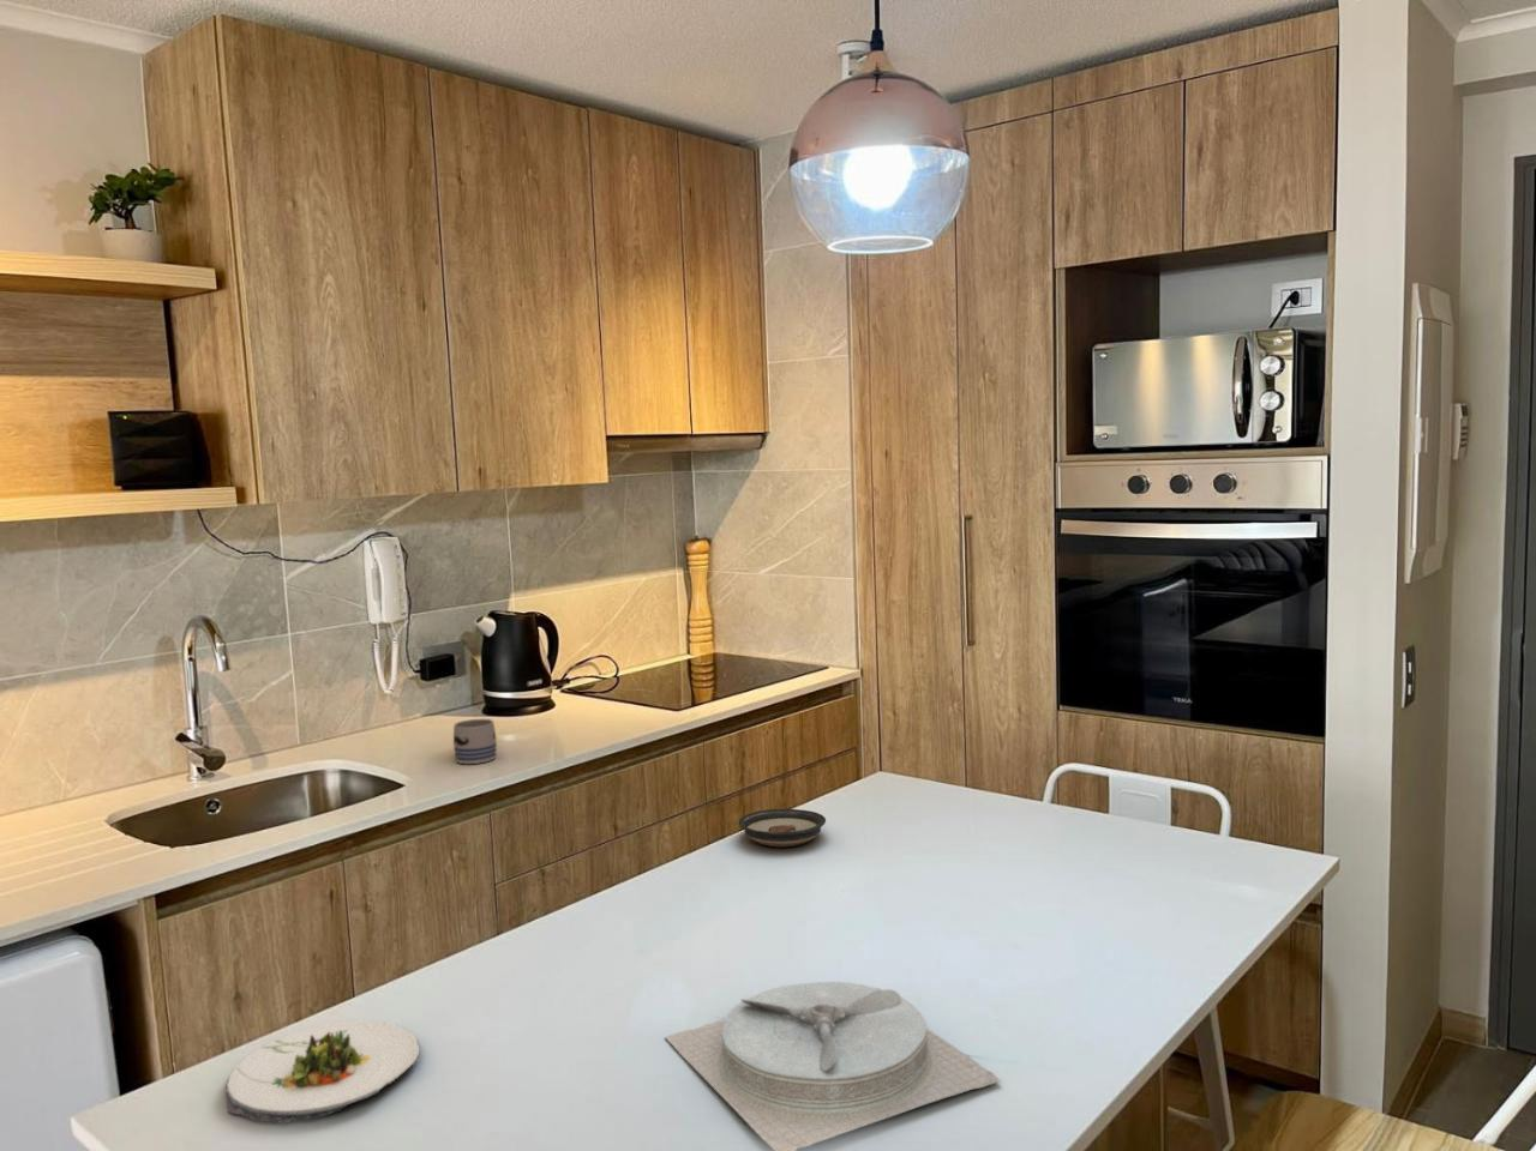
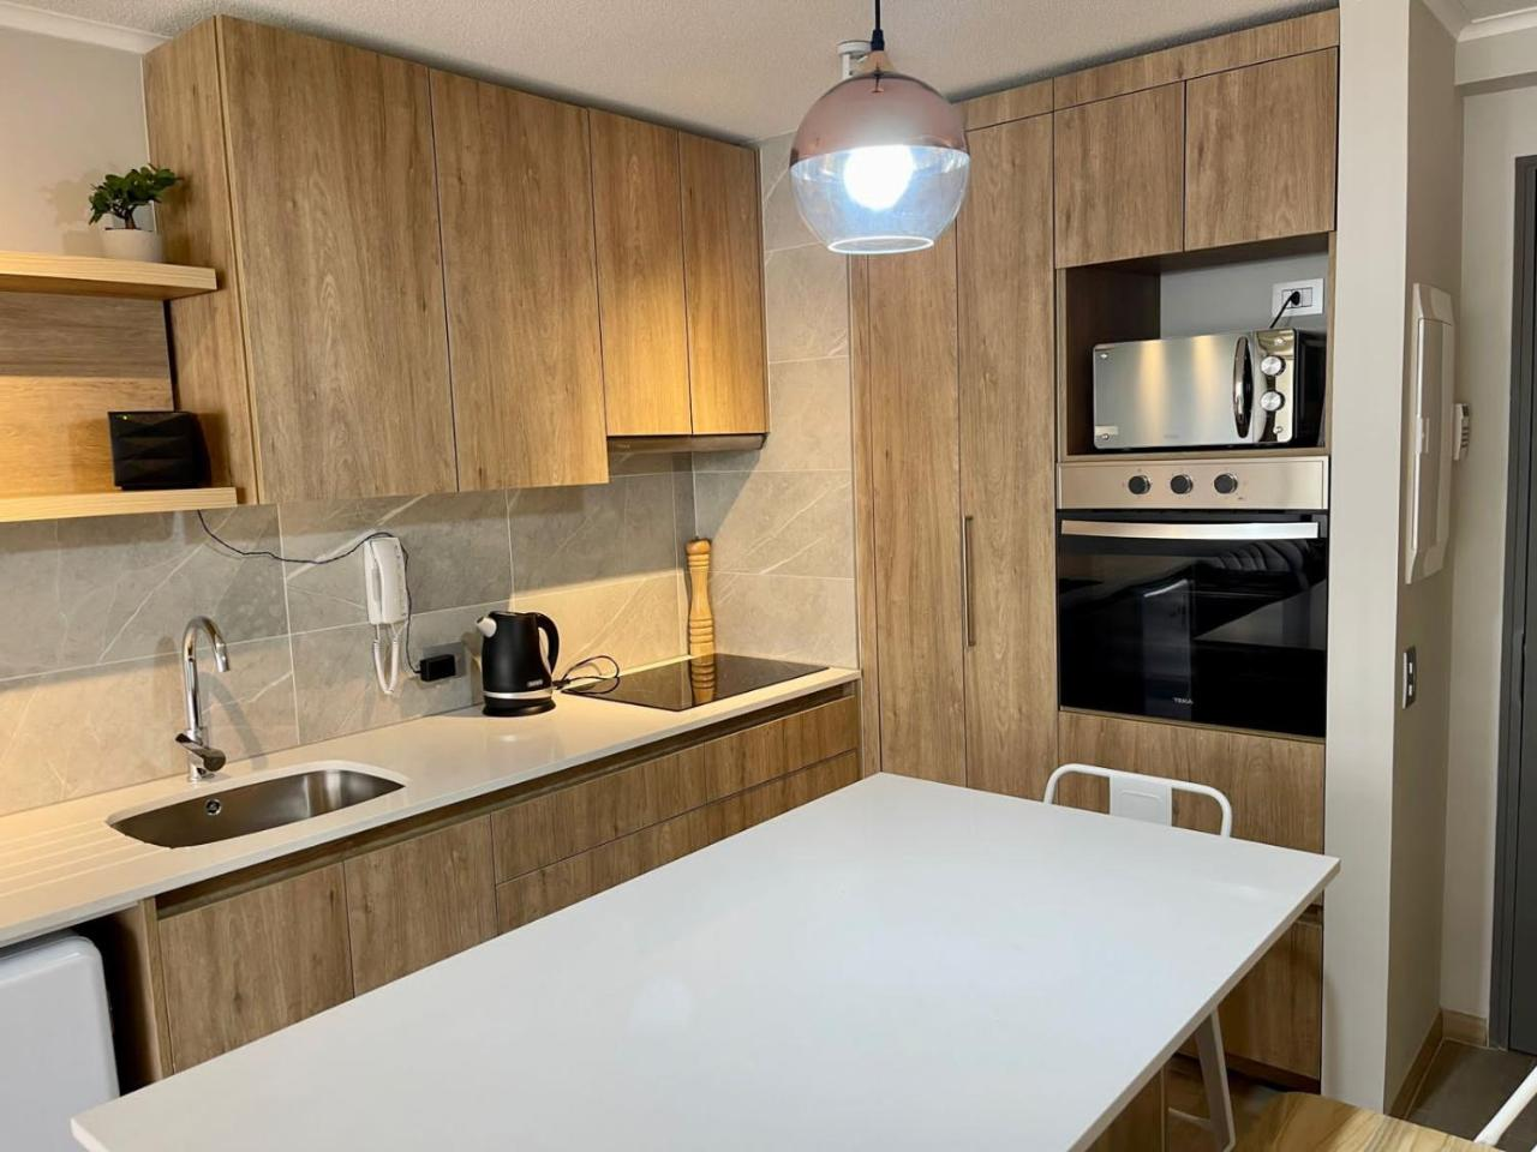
- plate (824, 1034)
- mug (472, 740)
- salad plate (323, 1055)
- saucer (783, 829)
